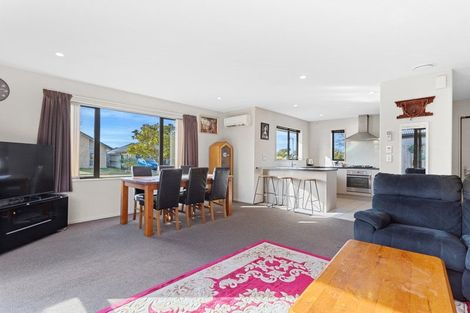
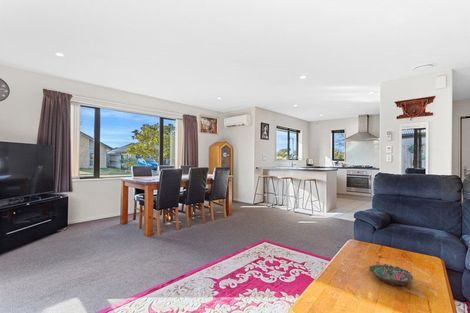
+ bowl (390, 274)
